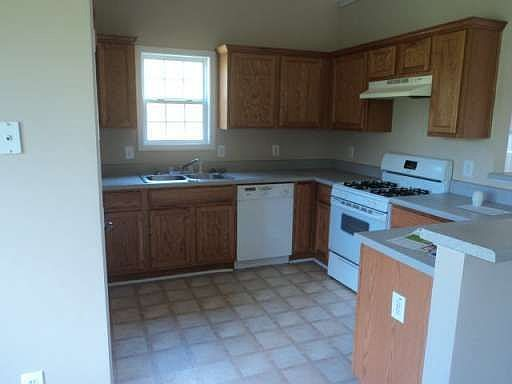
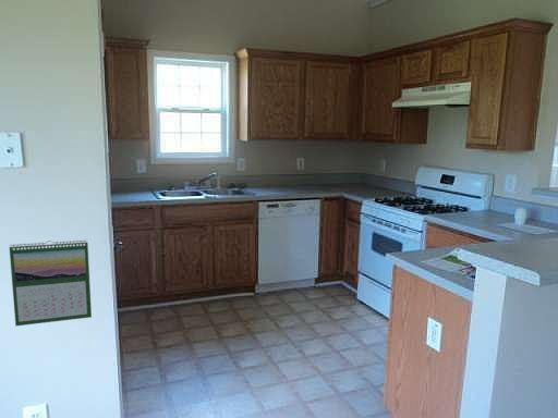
+ calendar (51, 281)
